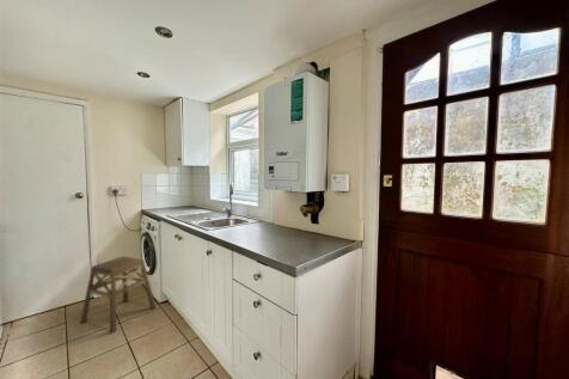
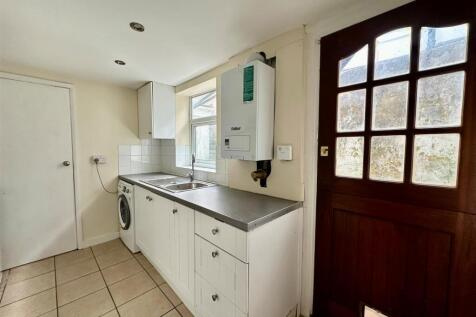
- stool (118, 288)
